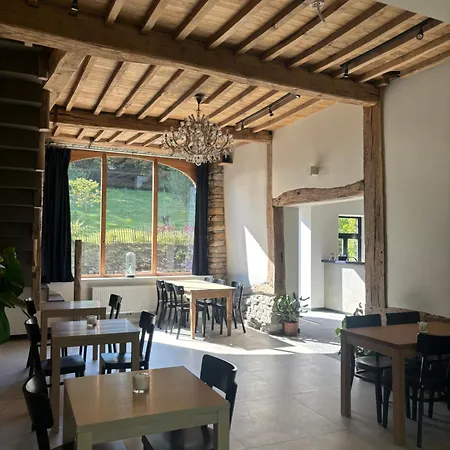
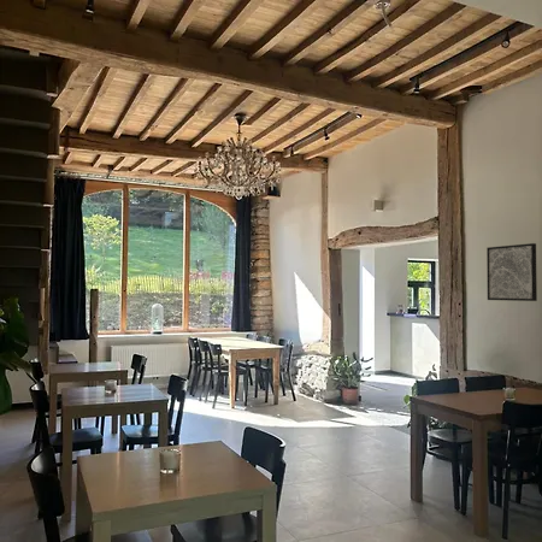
+ wall art (511, 272)
